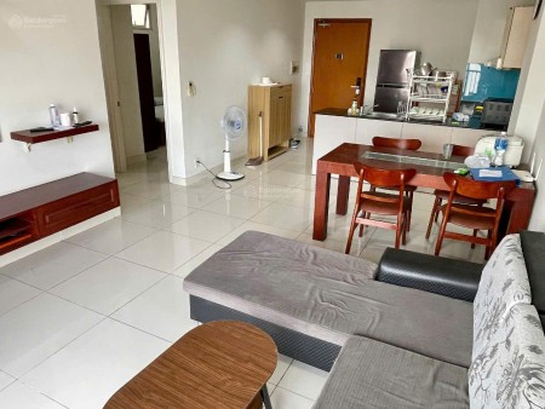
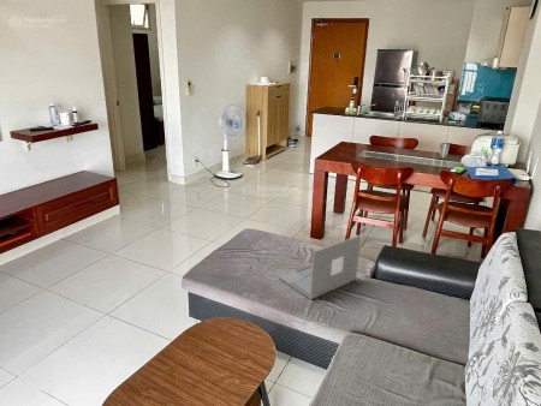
+ laptop (319, 257)
